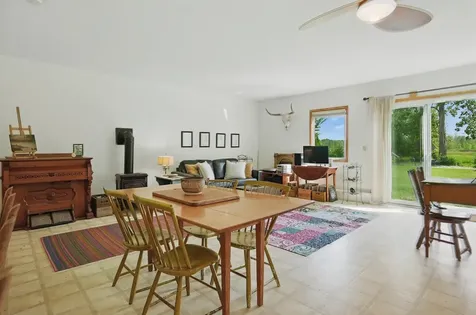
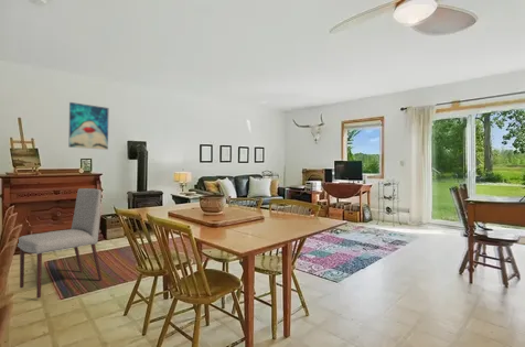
+ wall art (89, 127)
+ chair (62, 237)
